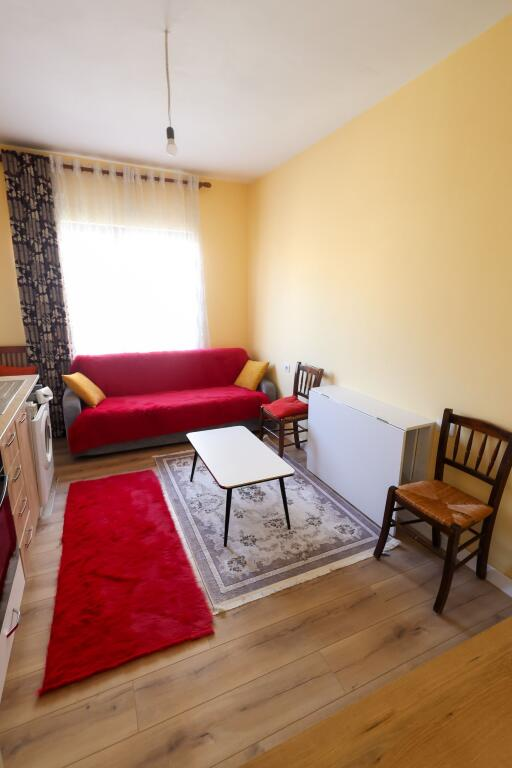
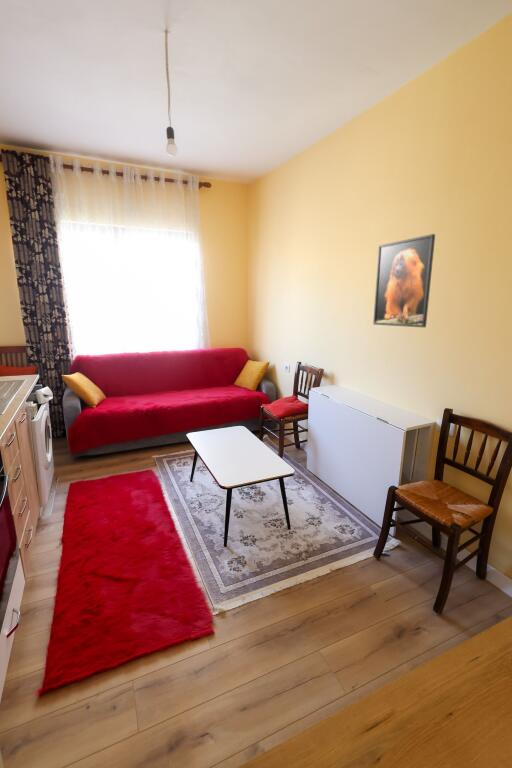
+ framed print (401, 284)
